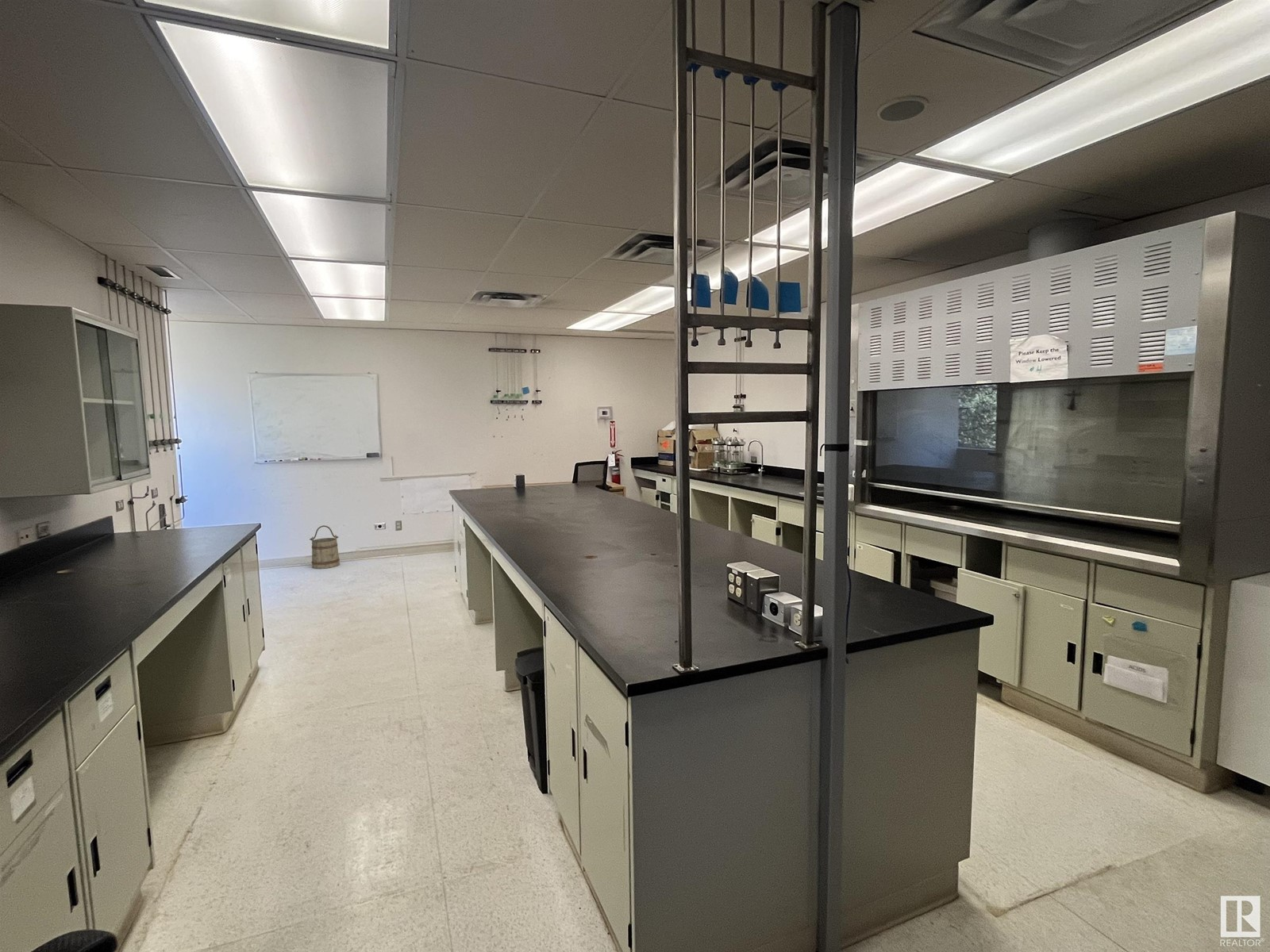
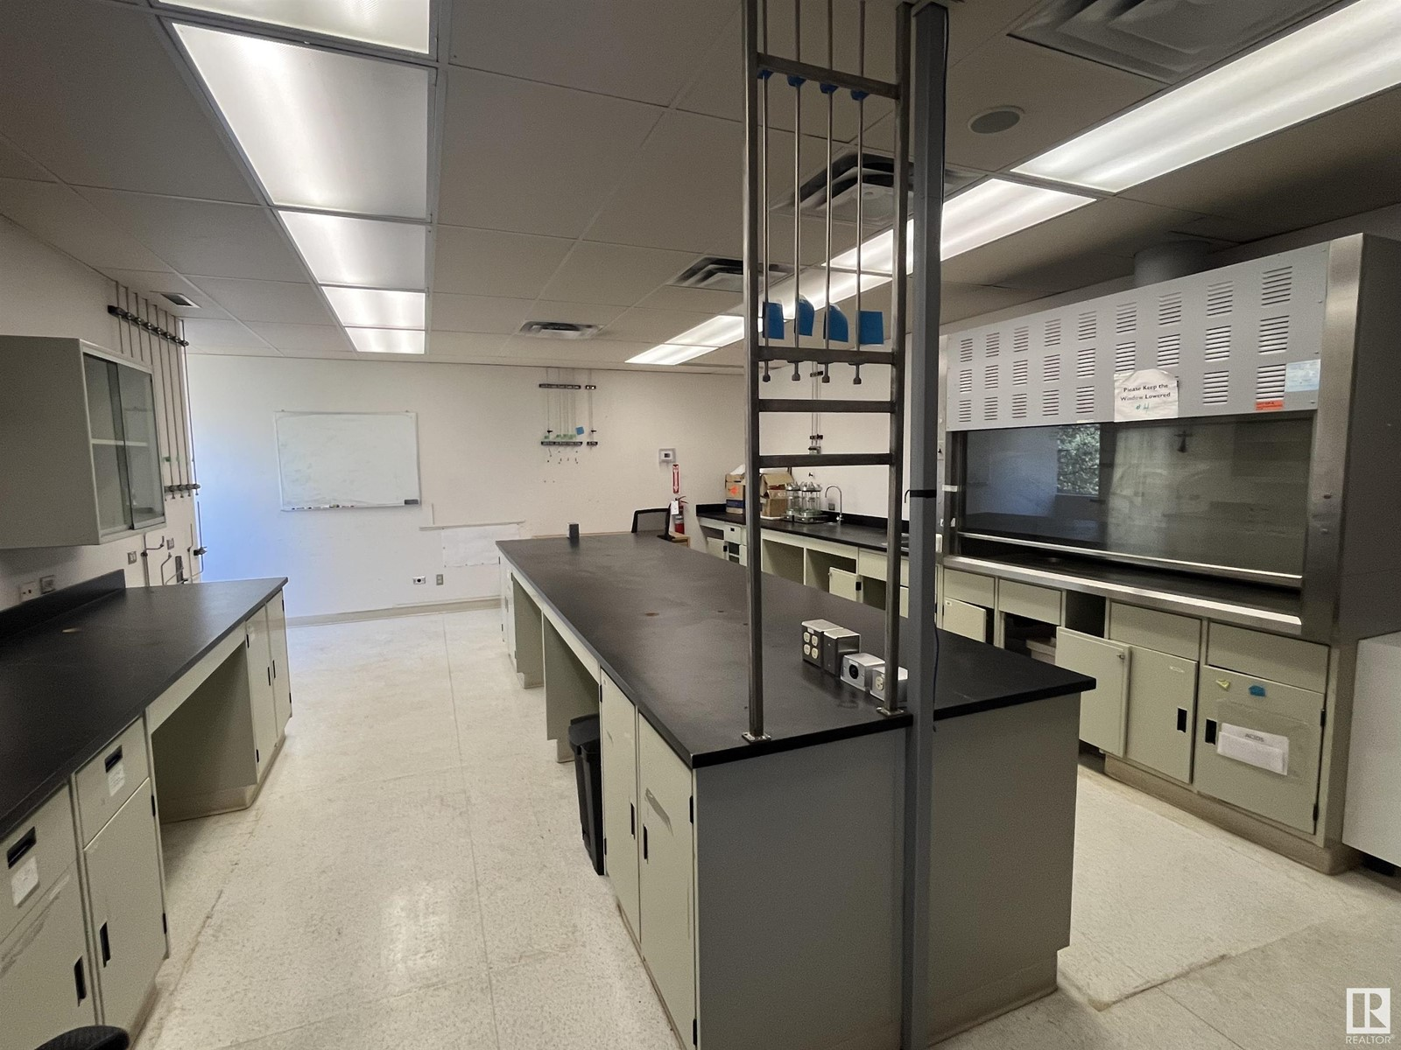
- bucket (325, 545)
